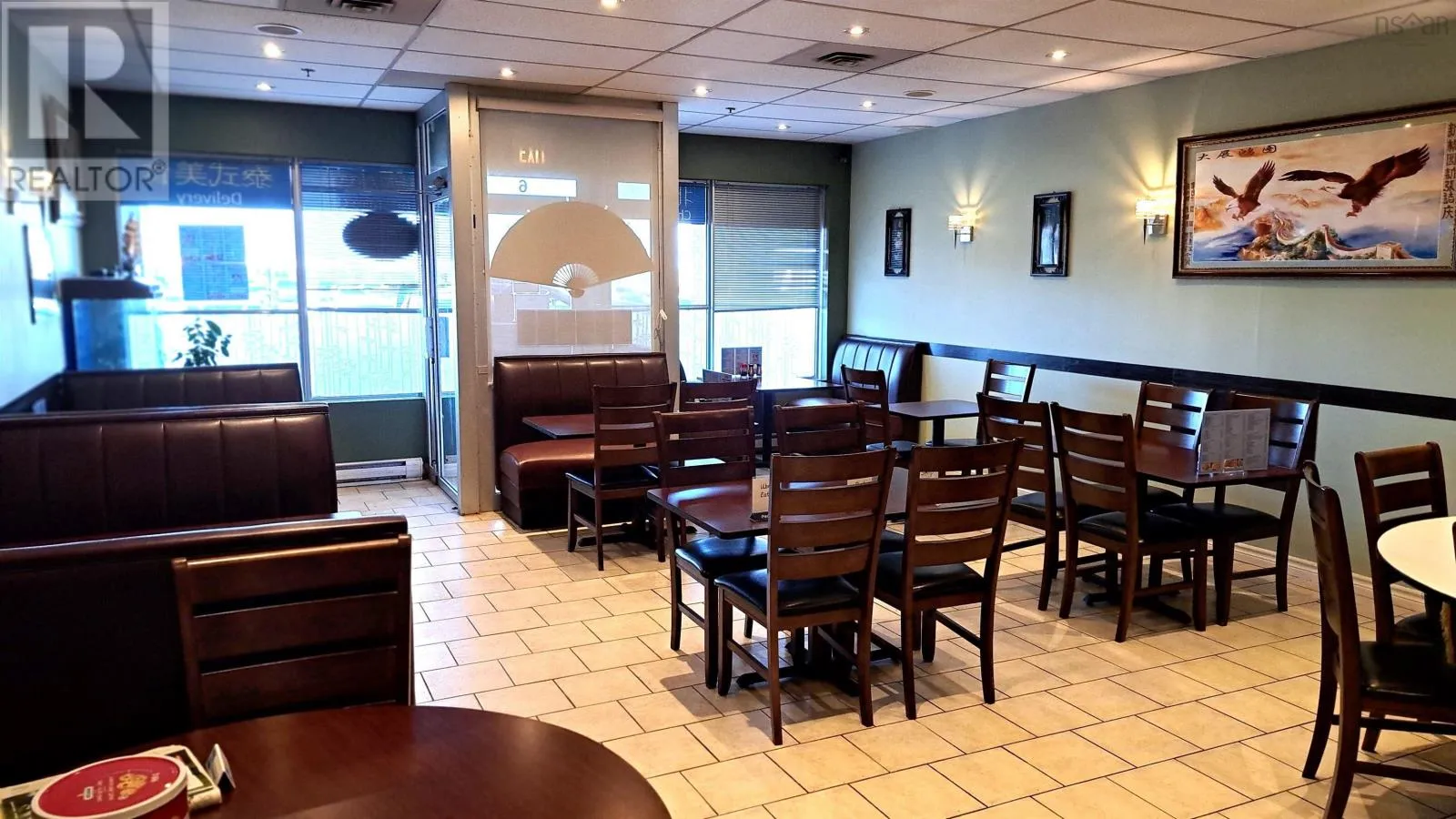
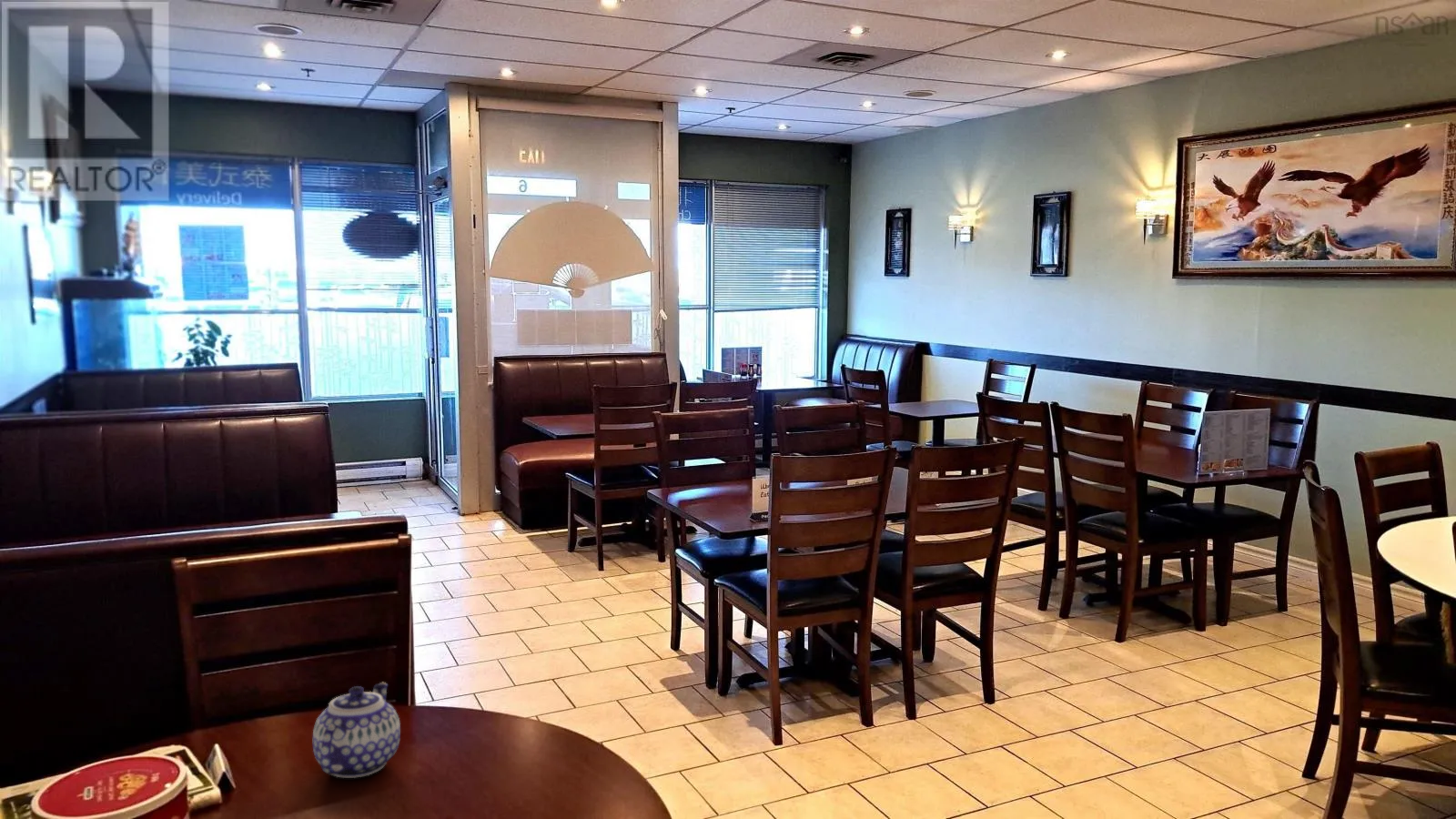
+ teapot (356, 727)
